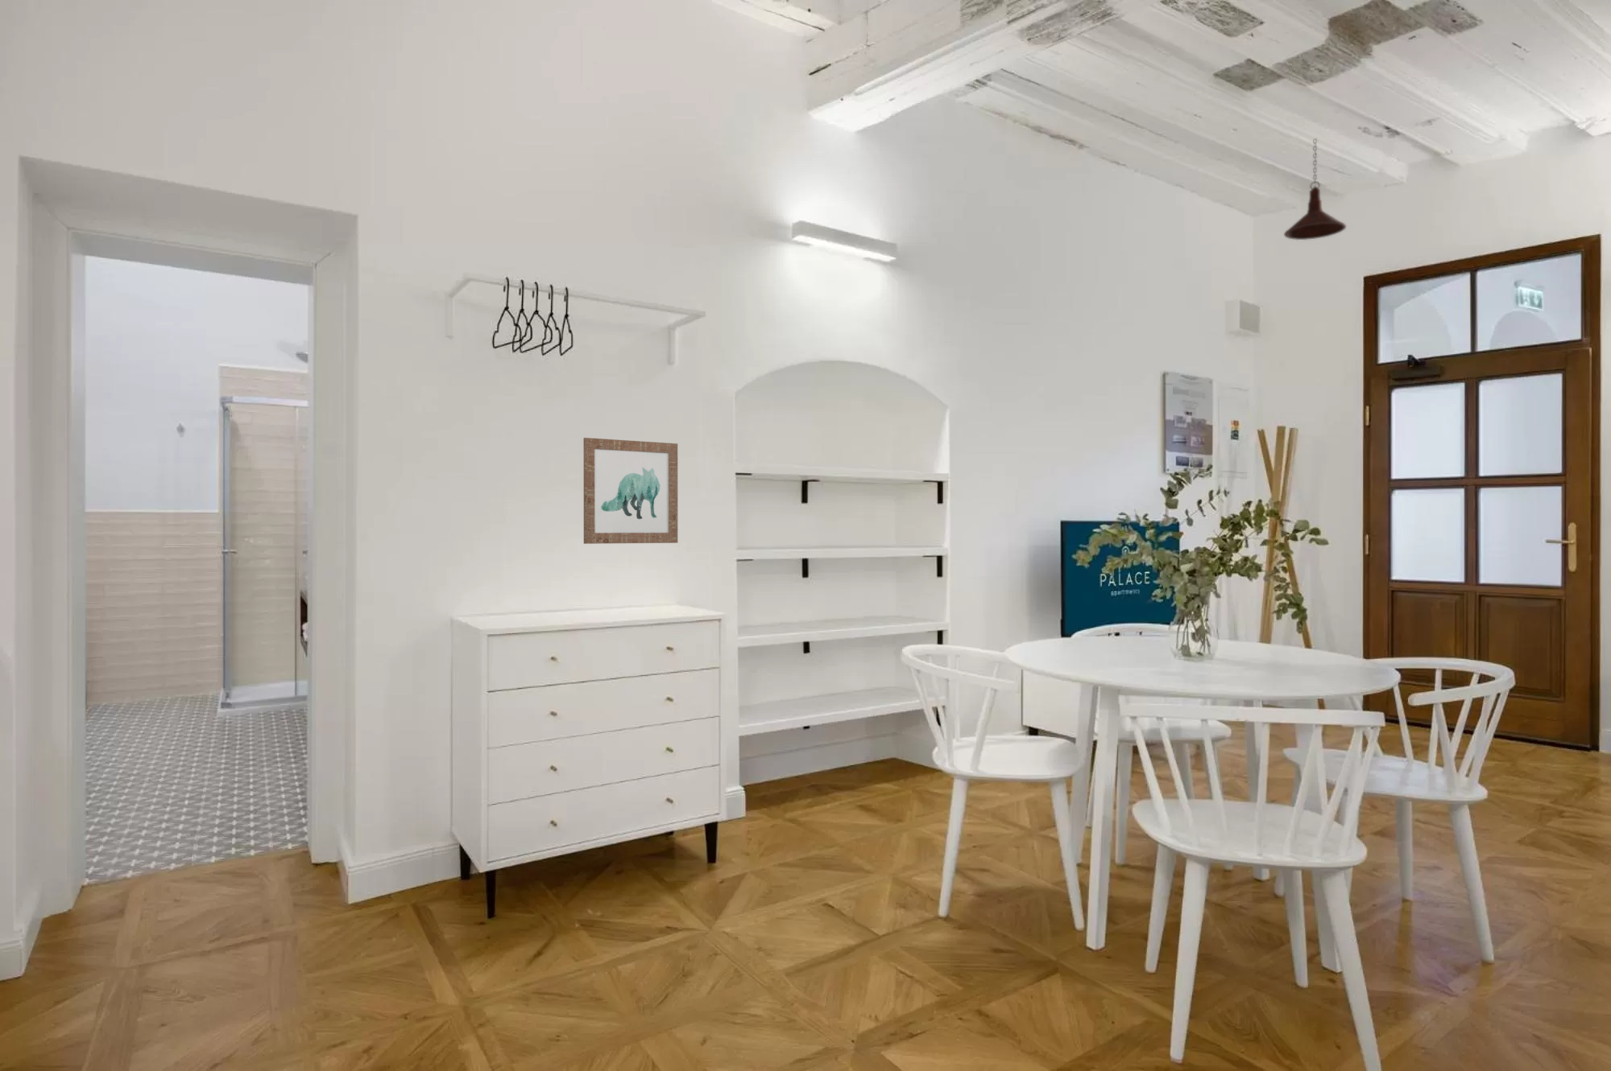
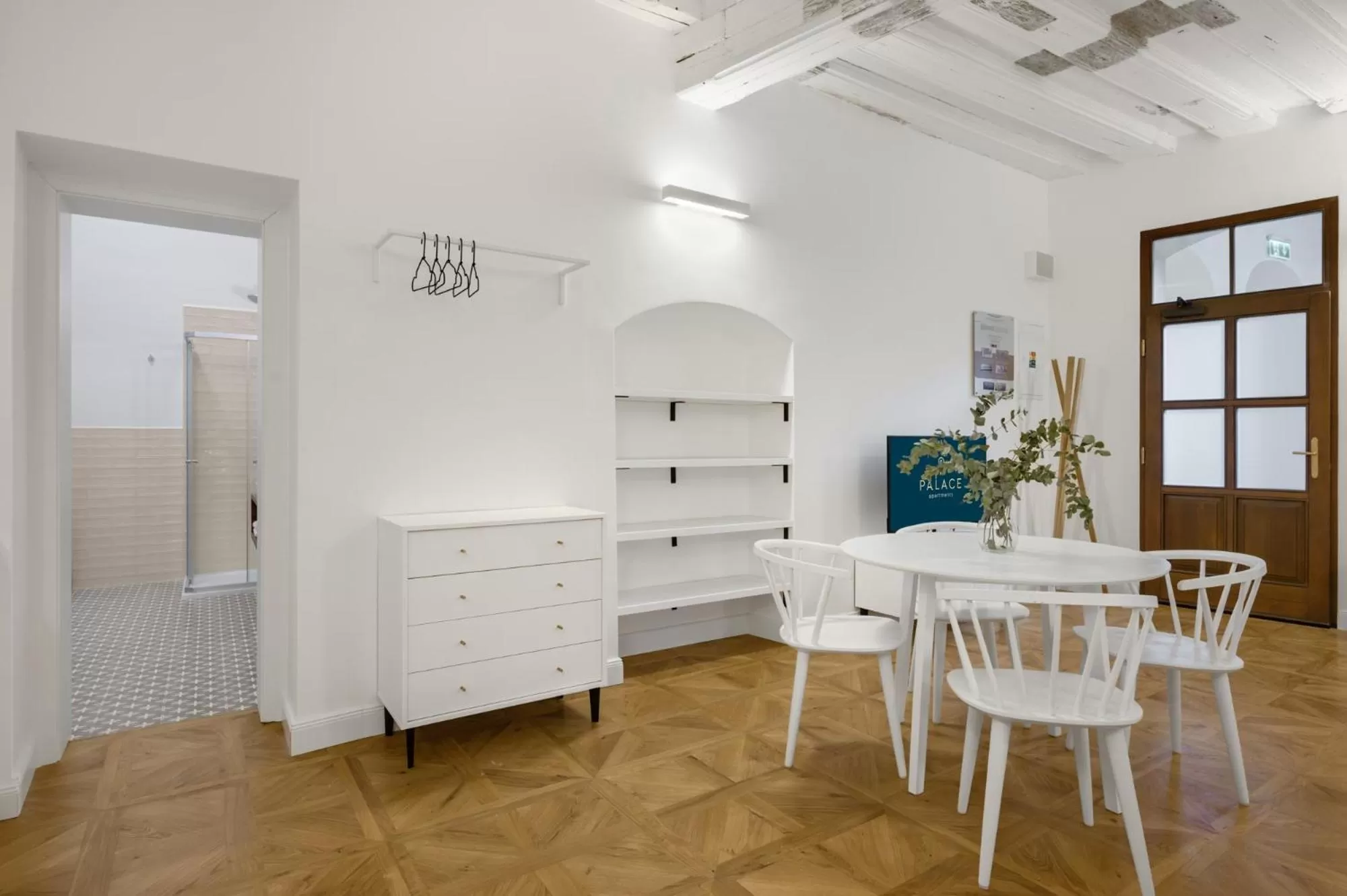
- pendant light (1314, 183)
- wall art (631, 491)
